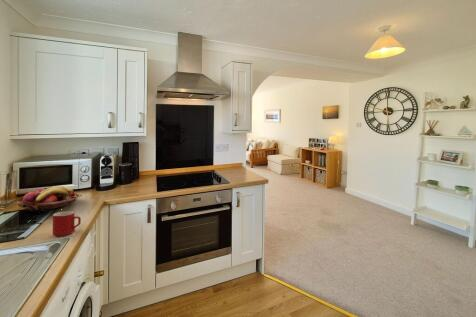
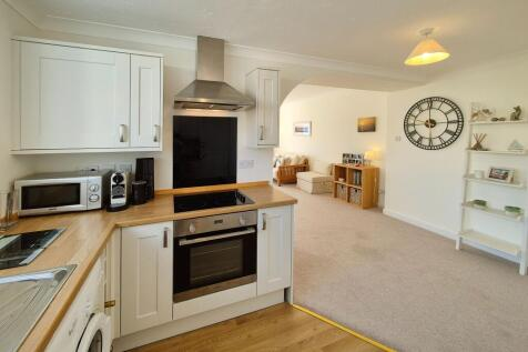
- fruit basket (50, 197)
- mug (67, 223)
